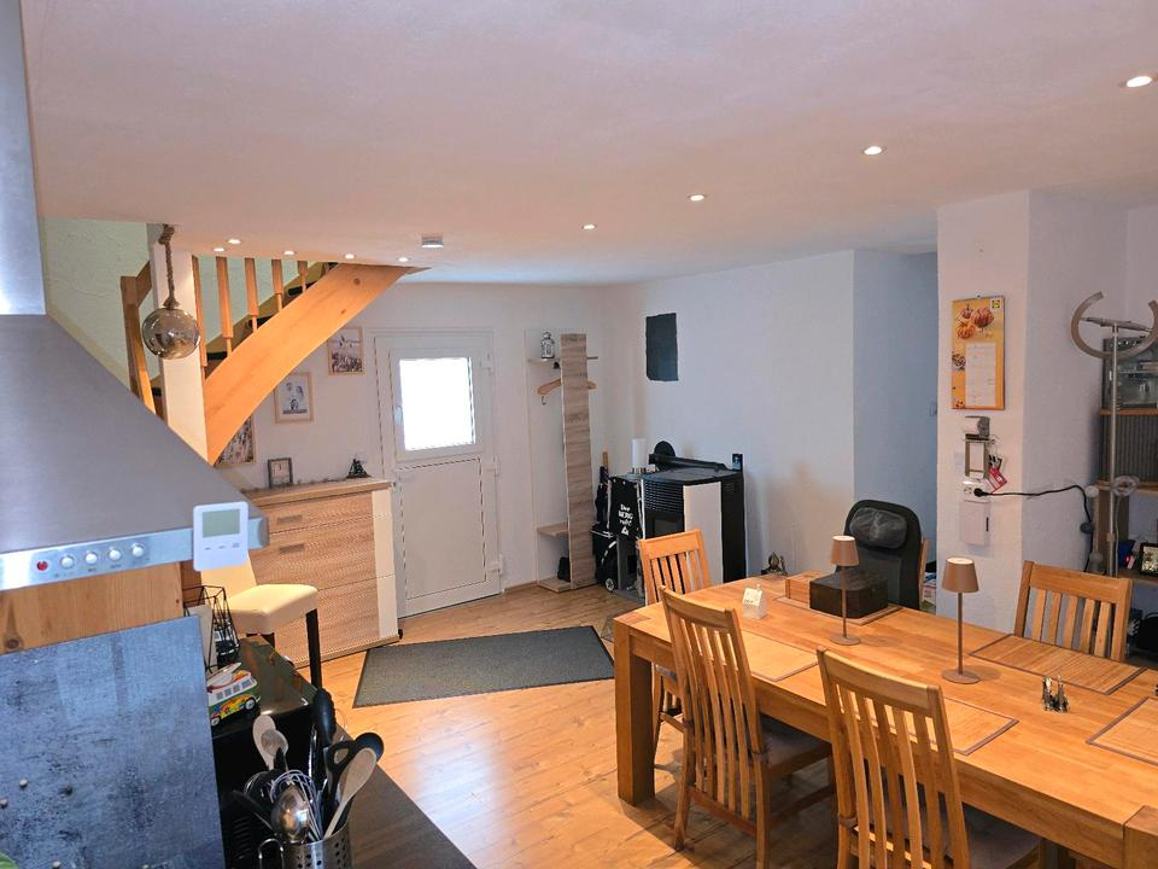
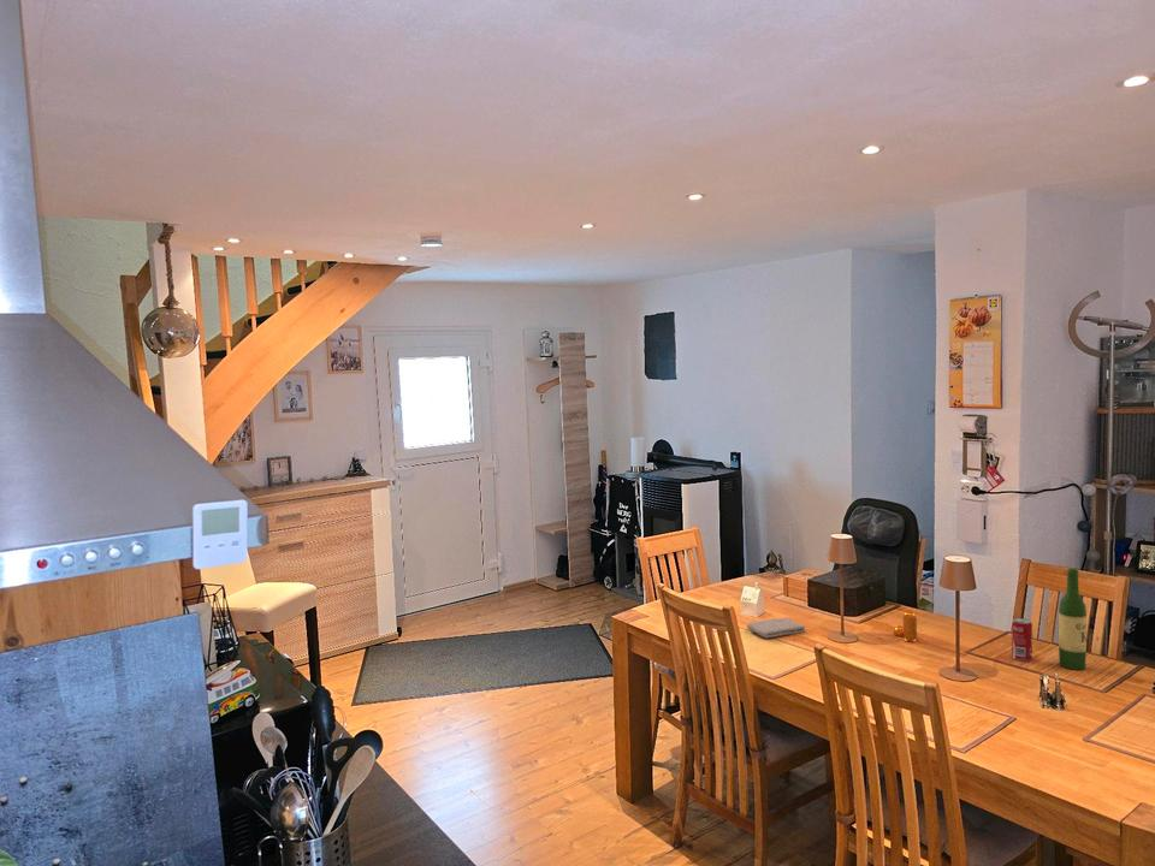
+ pepper shaker (905, 622)
+ wine bottle (1072, 617)
+ beverage can (1021, 639)
+ washcloth (776, 627)
